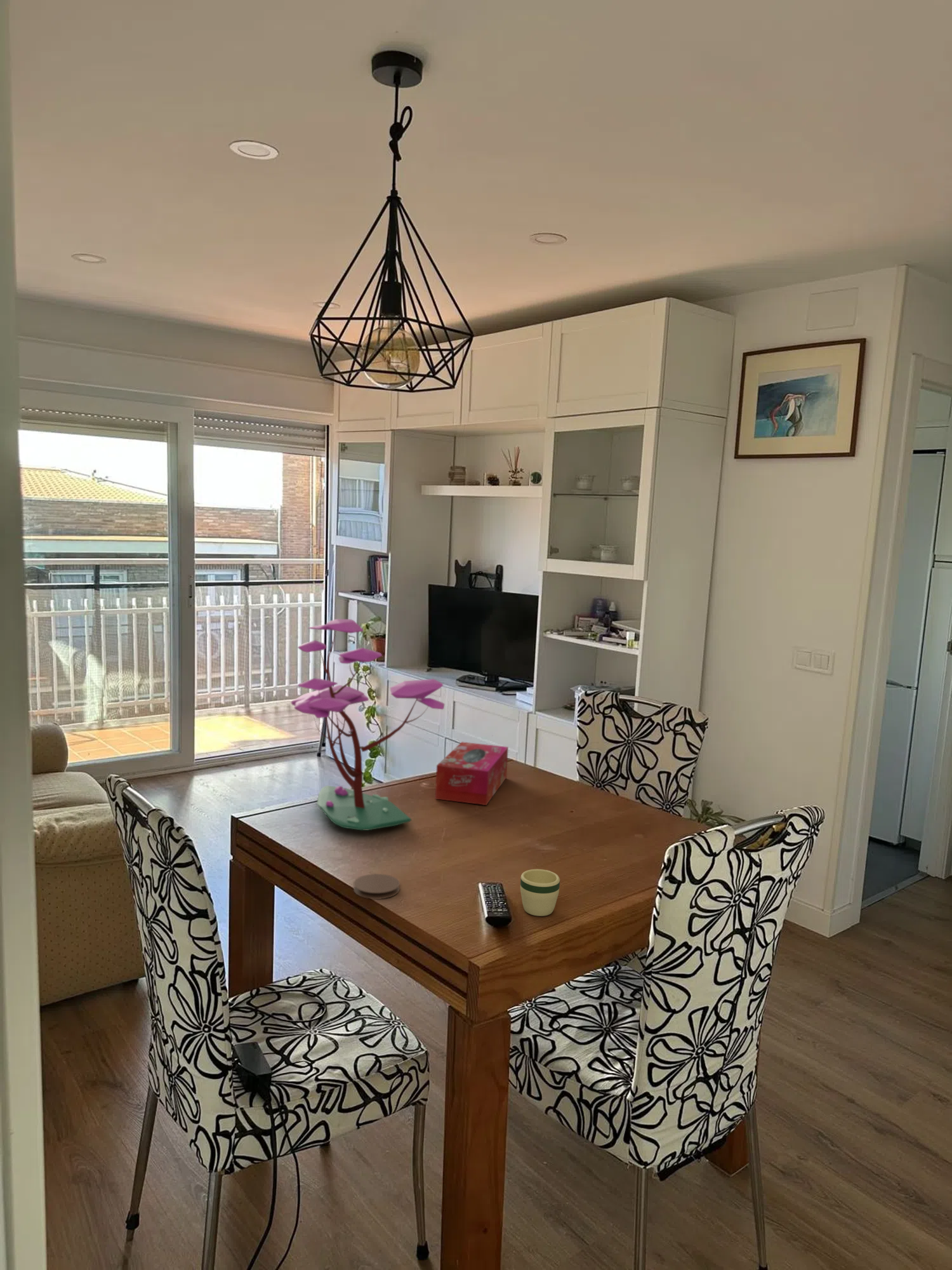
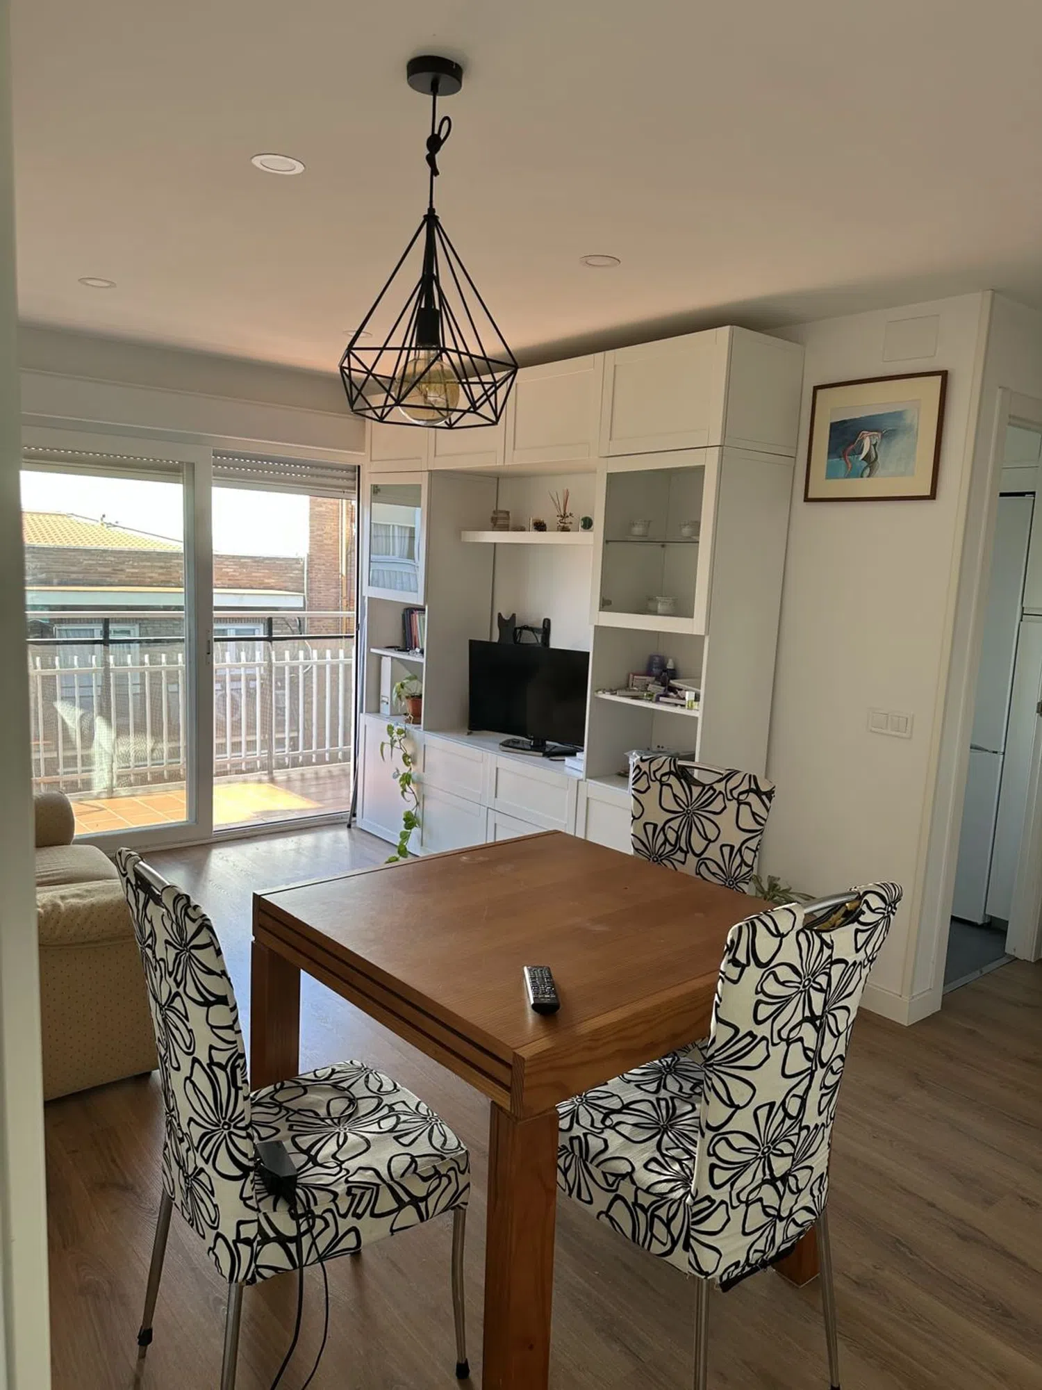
- mug (541, 890)
- coaster (376, 886)
- plant (355, 727)
- tissue box (473, 772)
